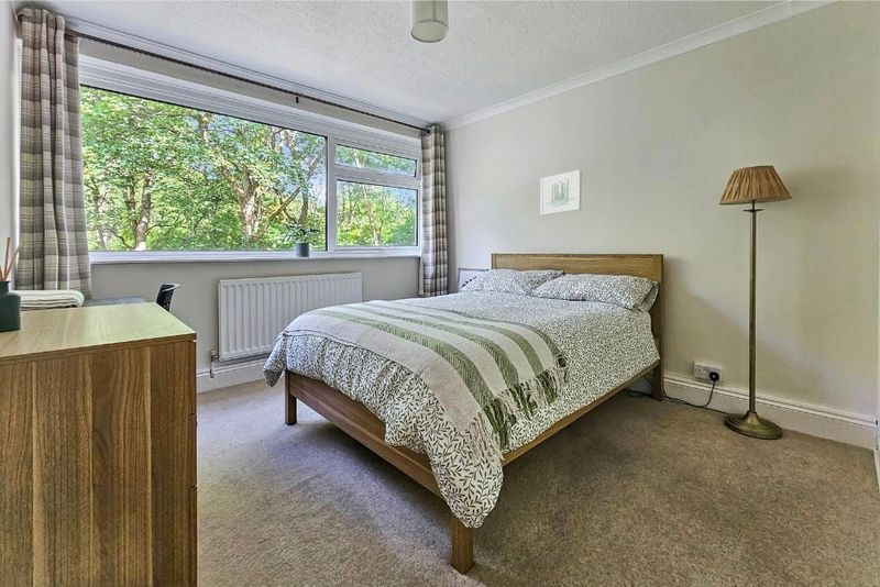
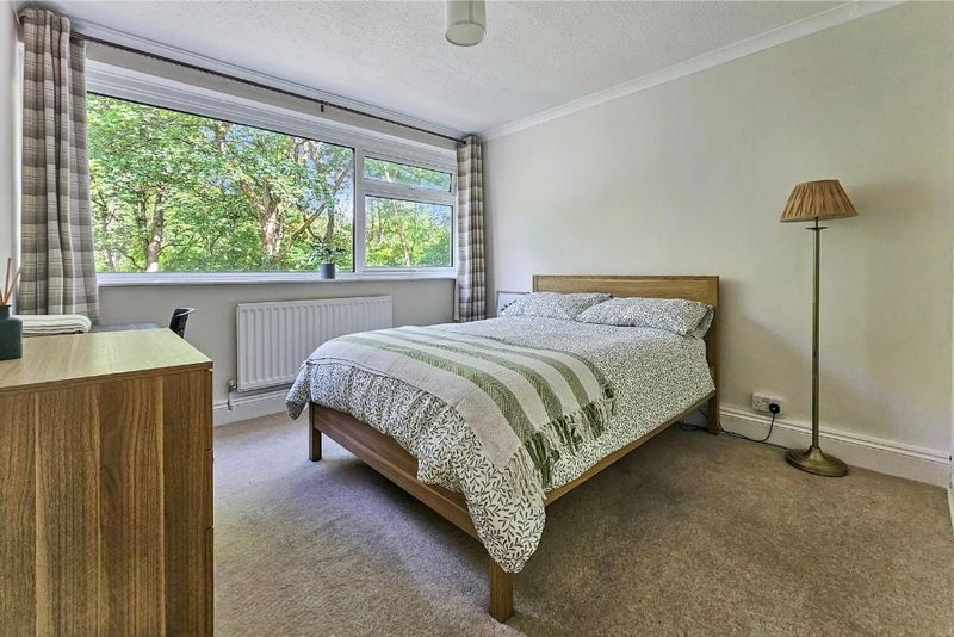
- wall art (560, 193)
